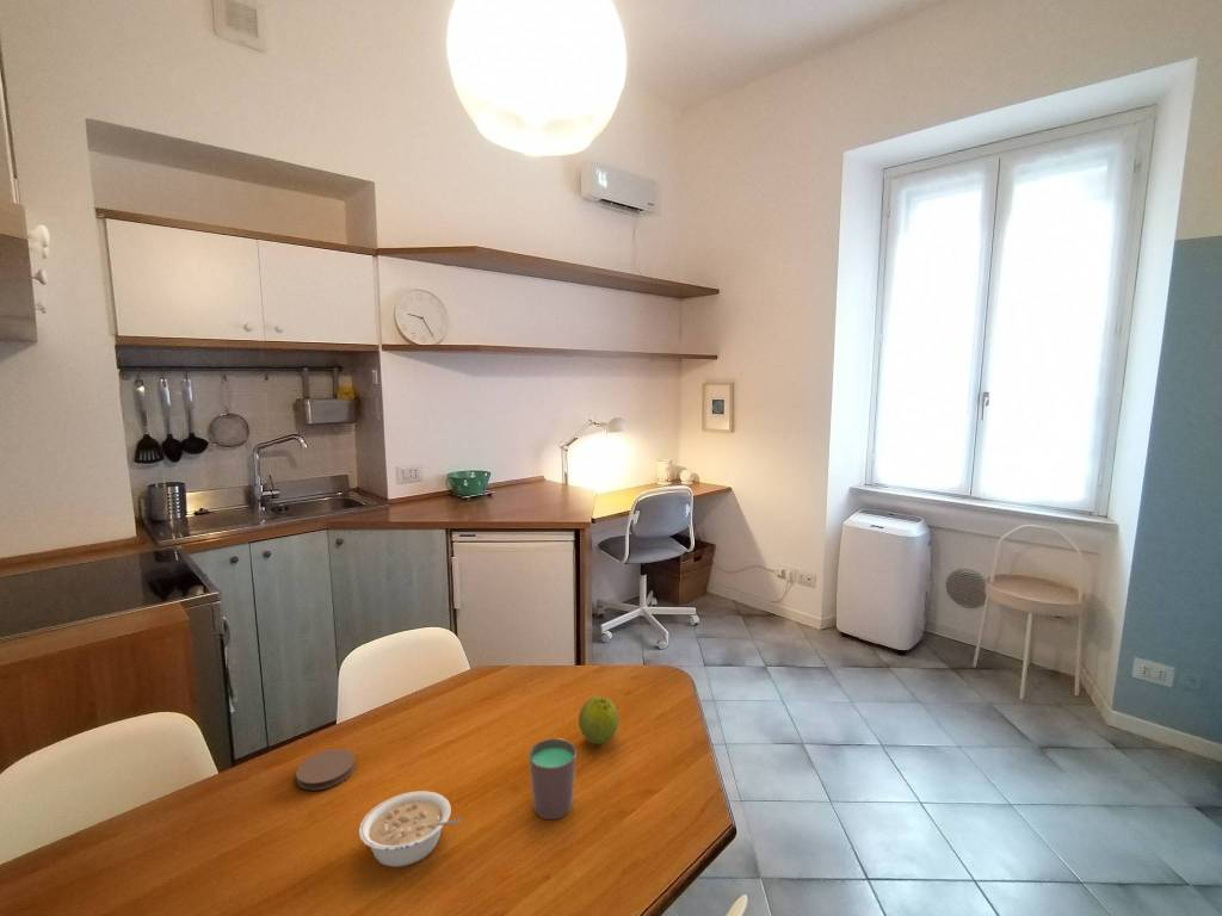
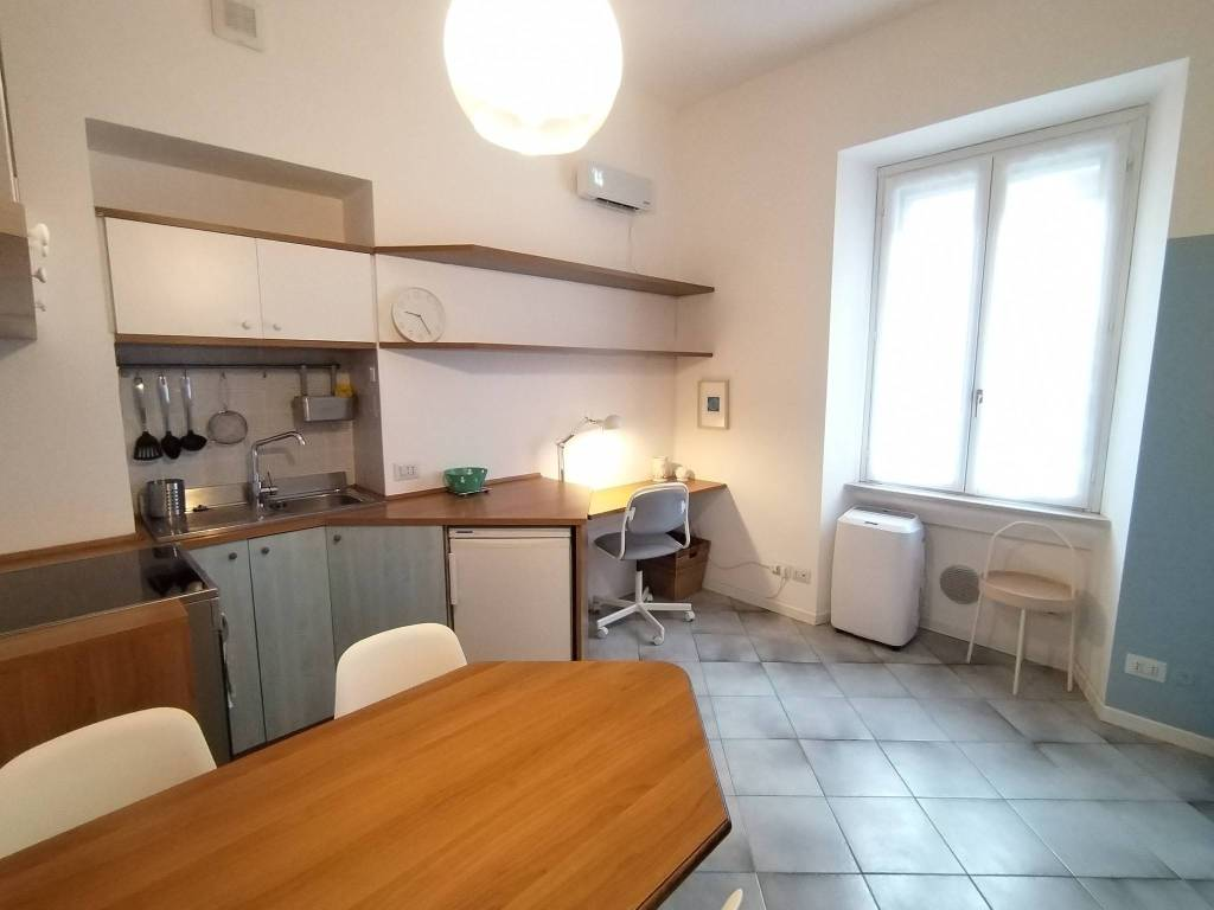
- legume (409, 828)
- cup (553, 779)
- coaster (326, 768)
- fruit (598, 718)
